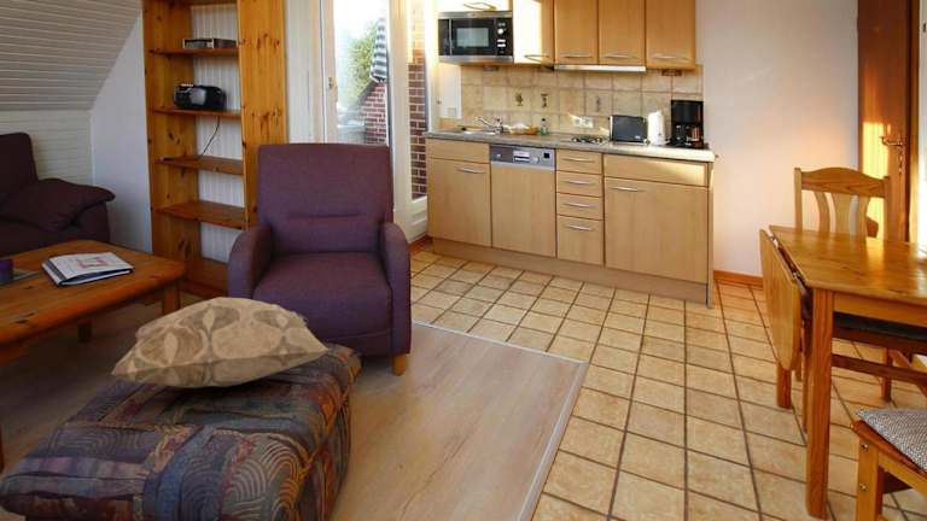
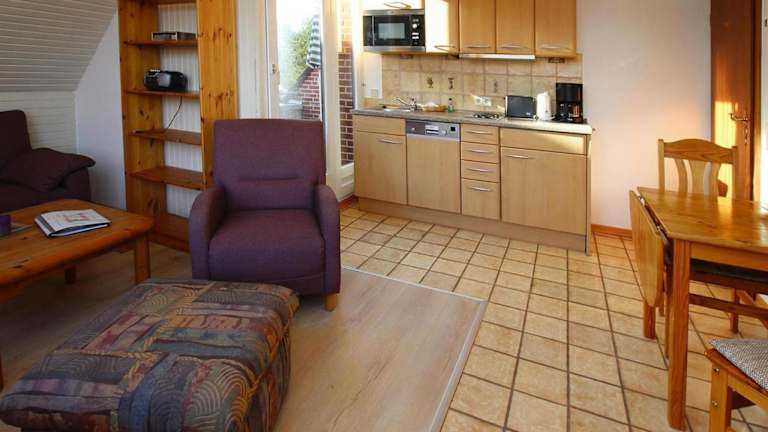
- decorative pillow (226, 340)
